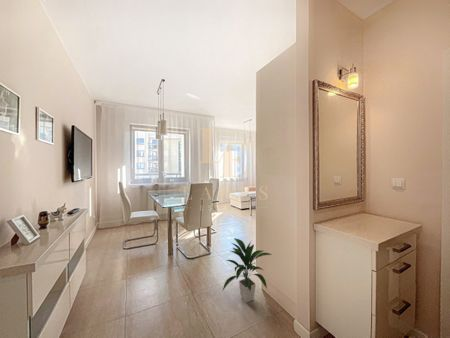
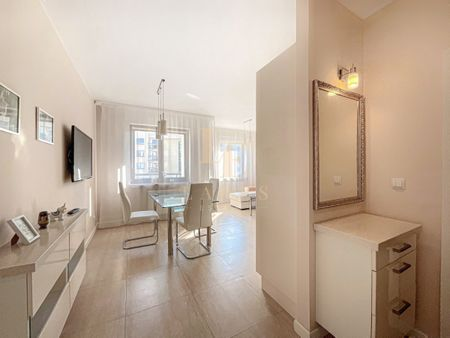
- indoor plant (244, 268)
